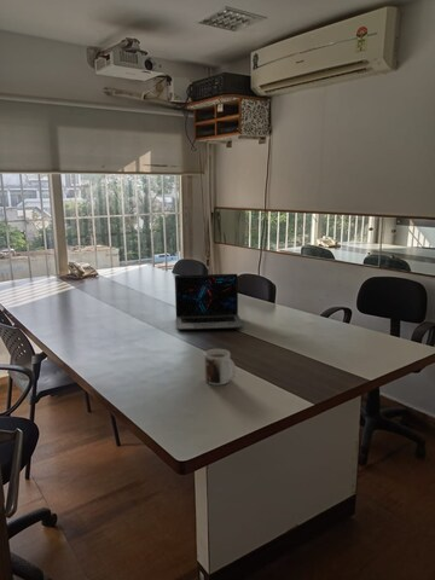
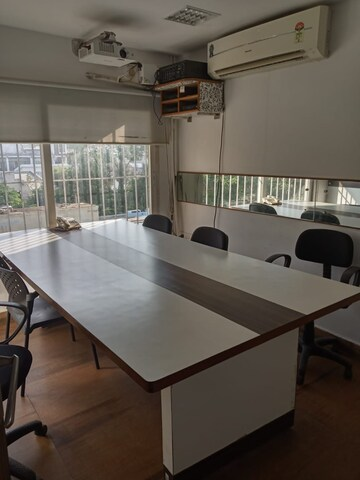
- laptop (208, 301)
- mug (219, 367)
